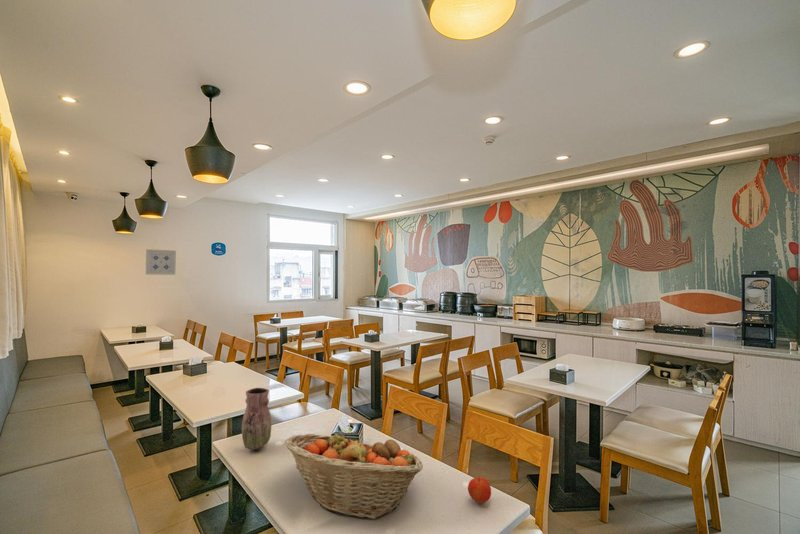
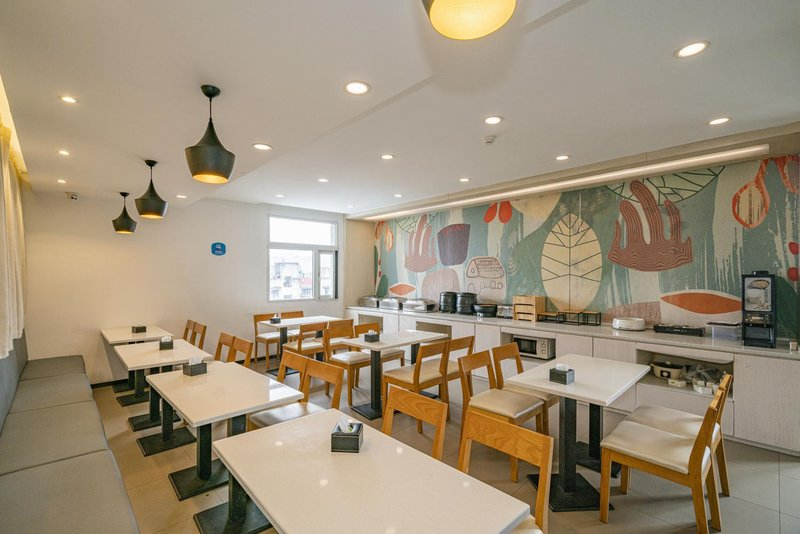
- wall art (161, 262)
- fruit basket (352, 462)
- vase (255, 419)
- apple (479, 489)
